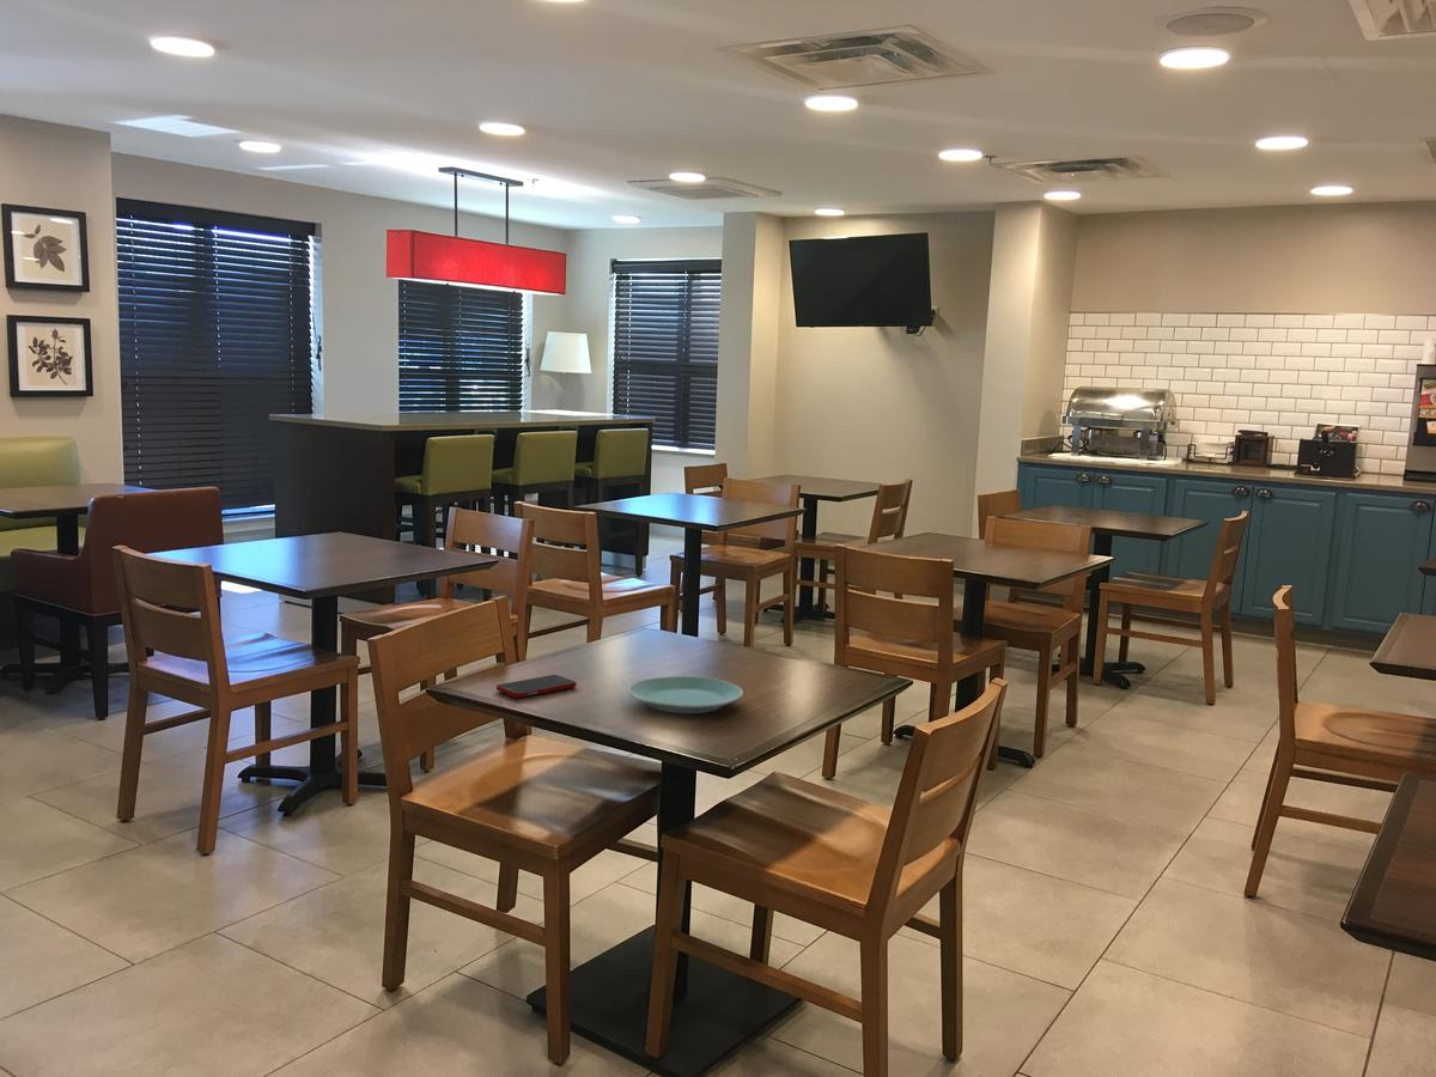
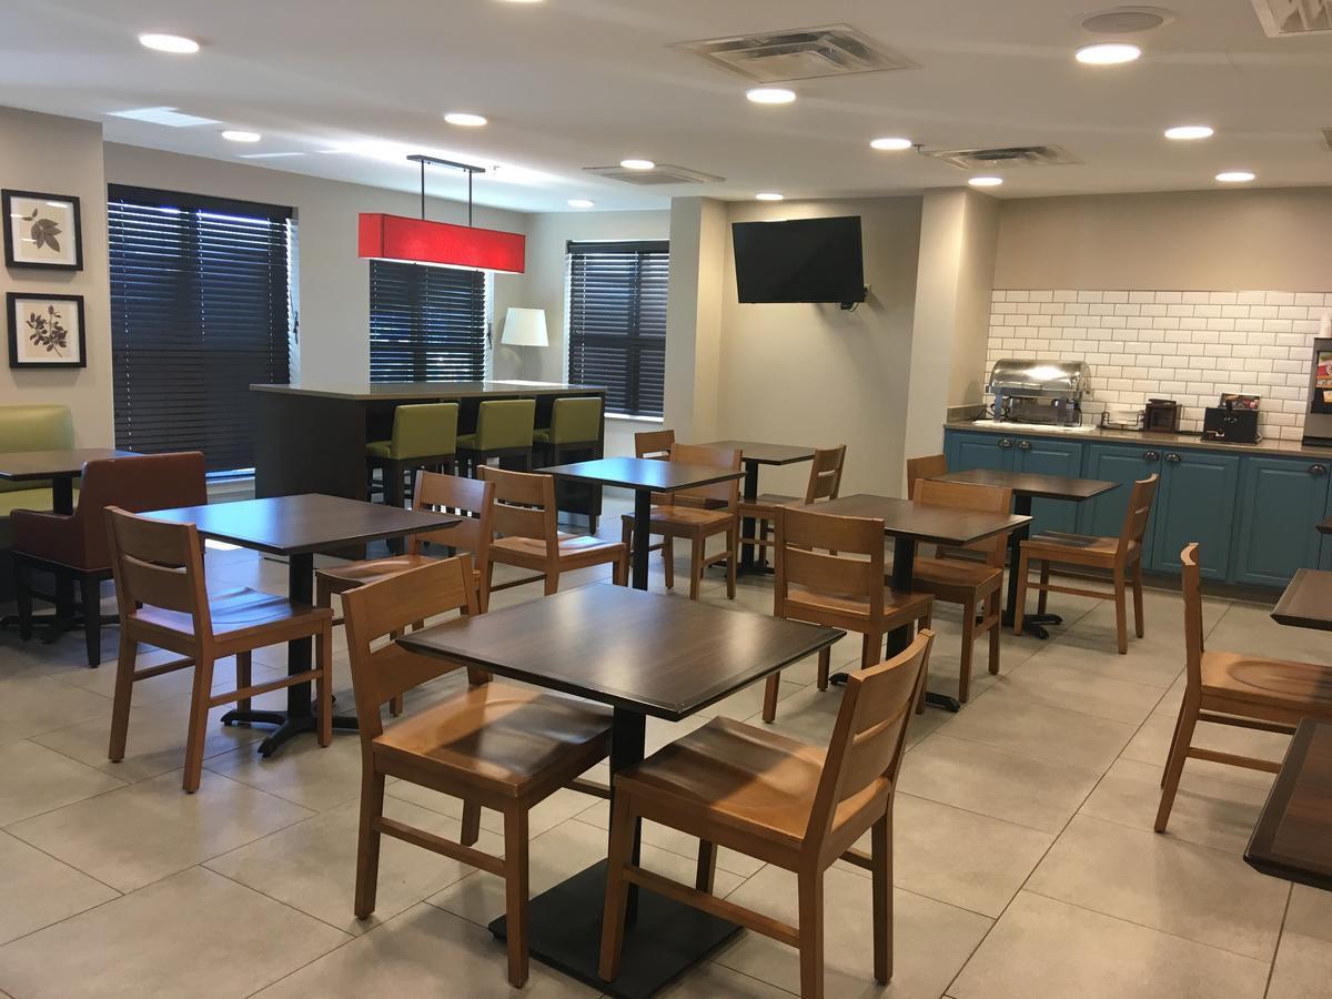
- plate (684, 695)
- cell phone (536, 686)
